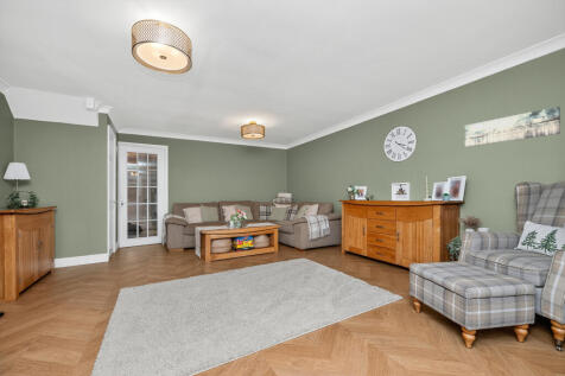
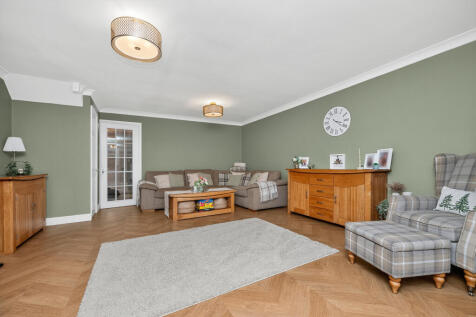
- wall art (506, 128)
